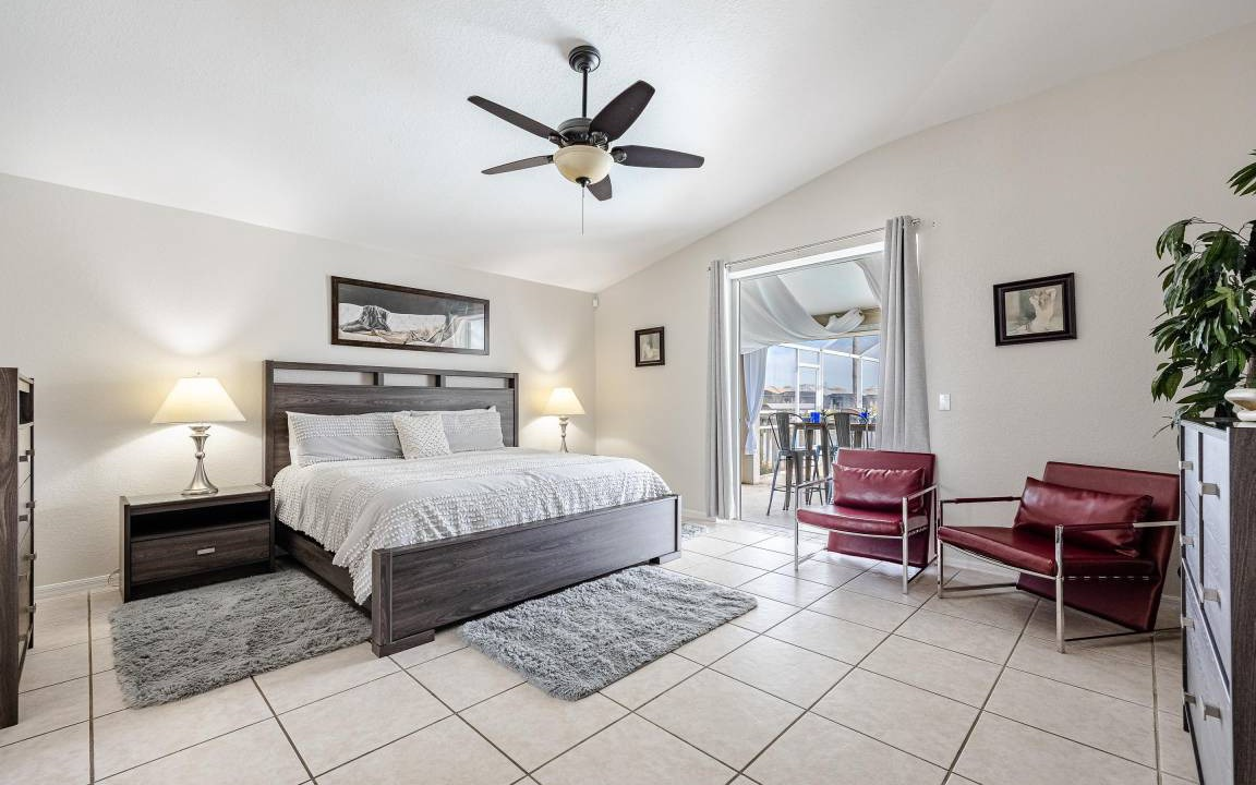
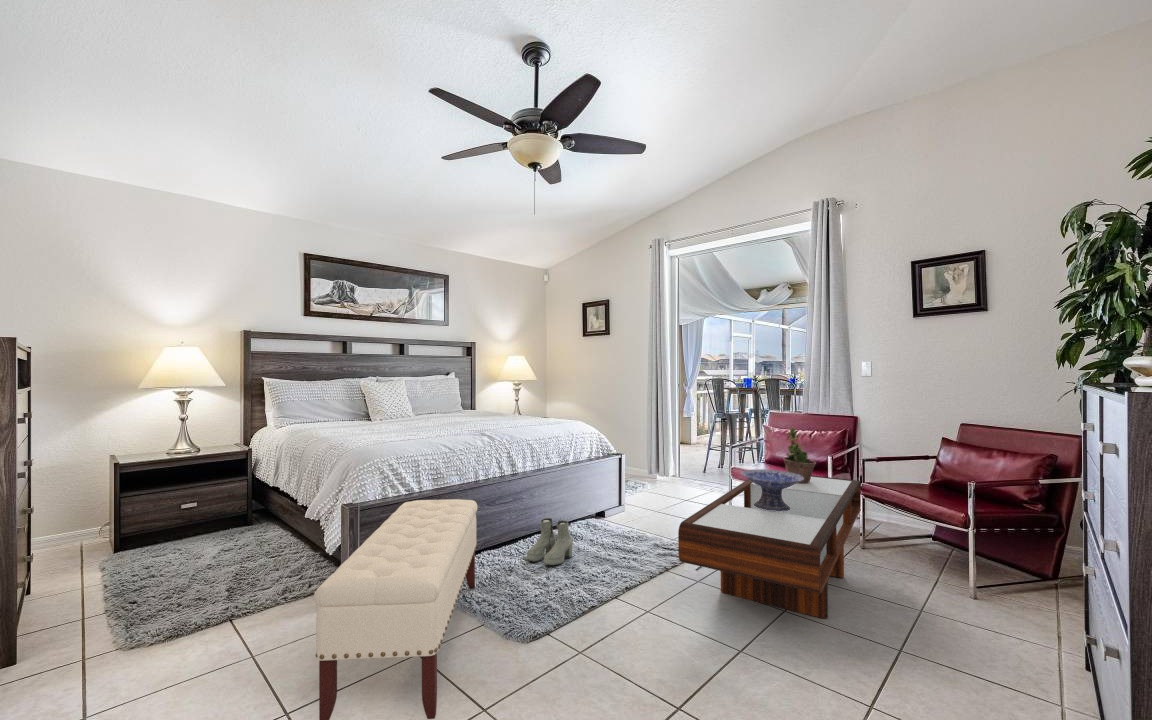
+ potted plant (799, 451)
+ decorative bowl (771, 489)
+ boots (550, 540)
+ bench (415, 585)
+ coffee table (784, 540)
